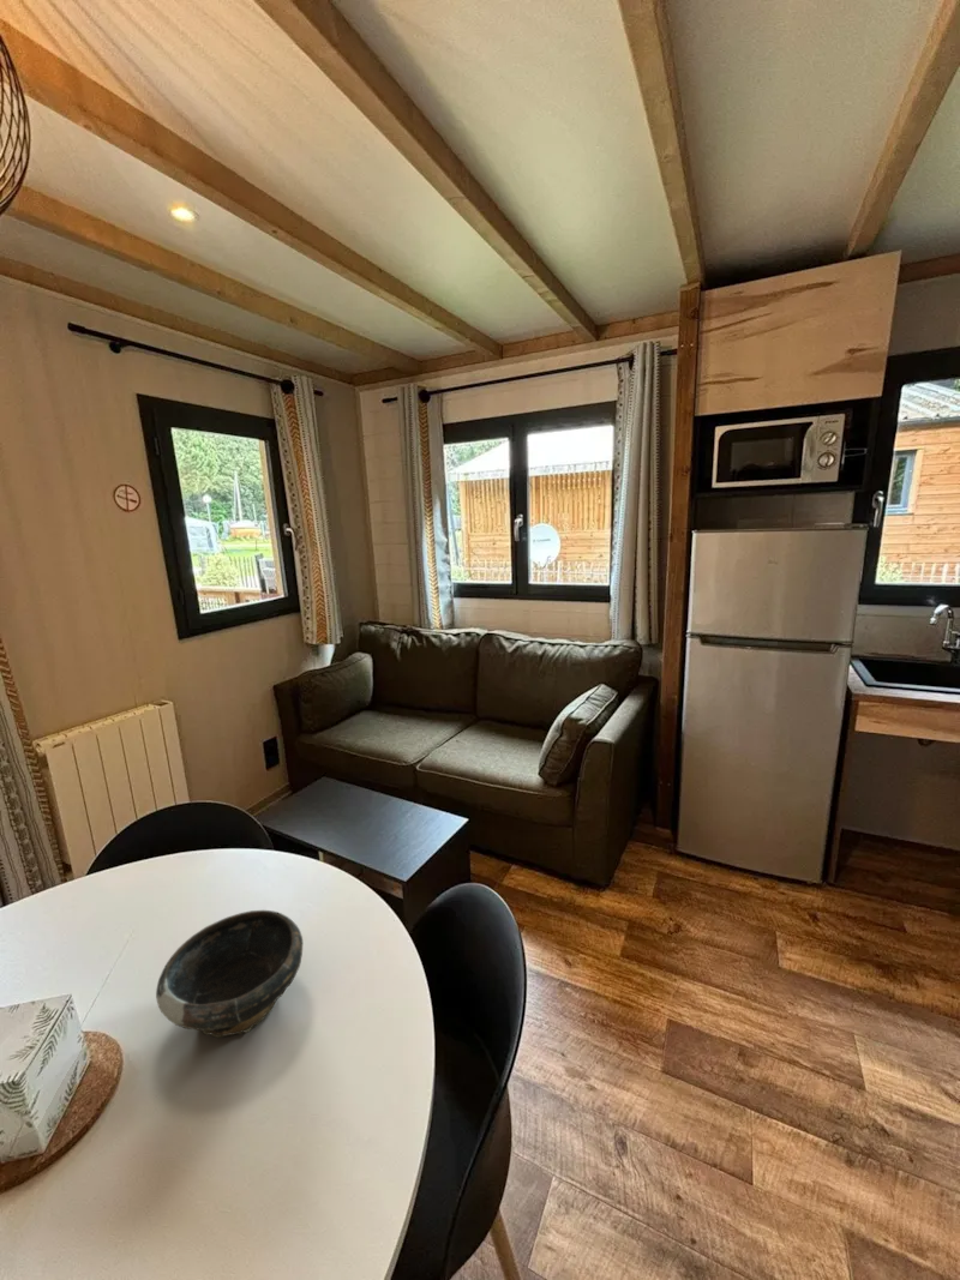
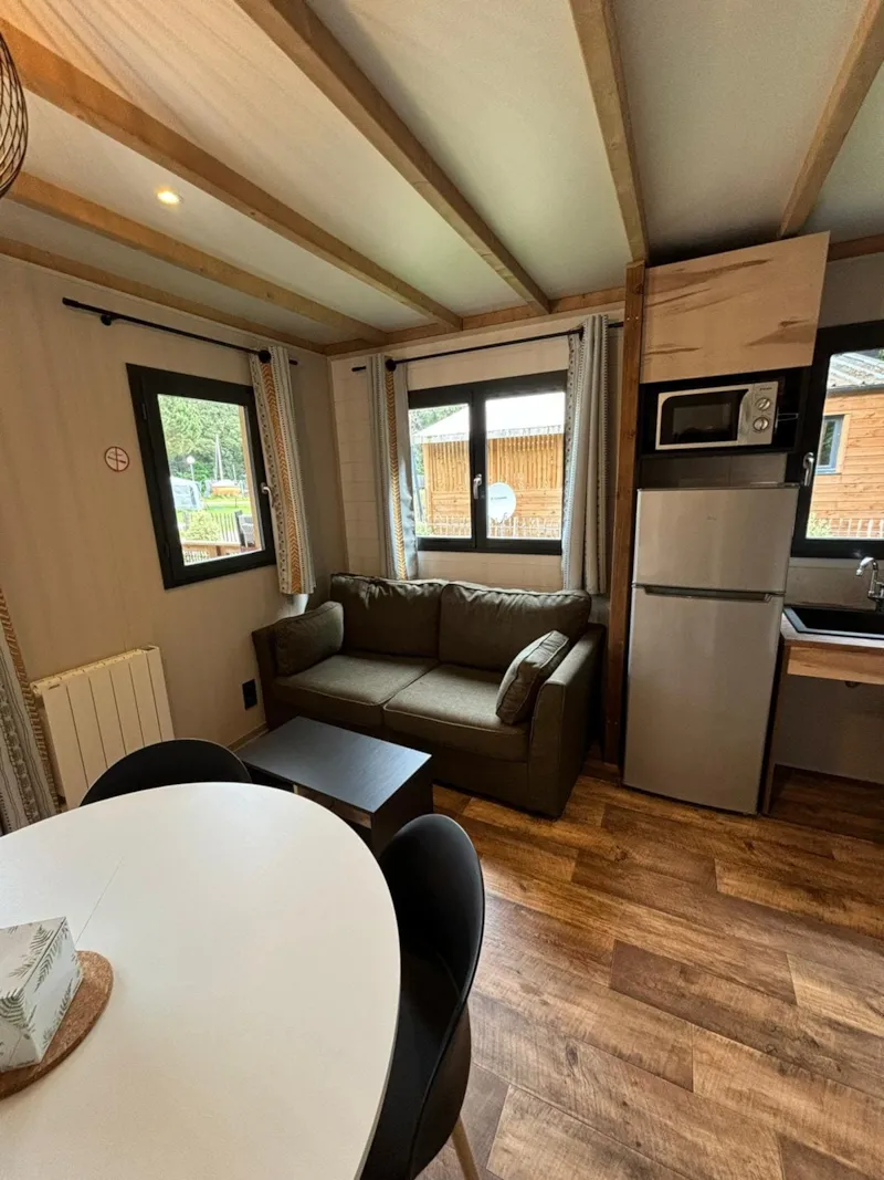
- bowl (235, 978)
